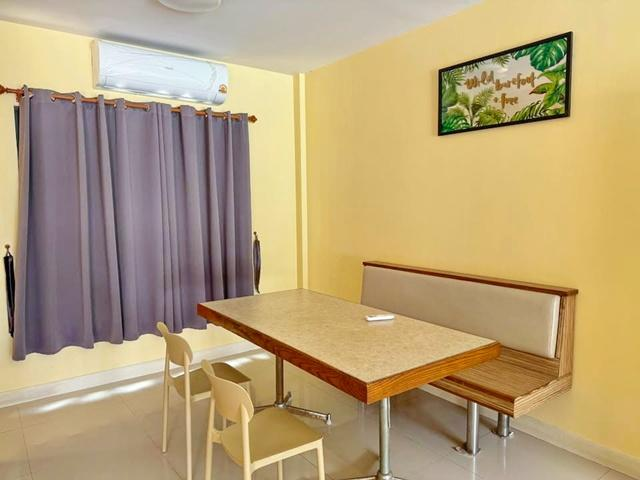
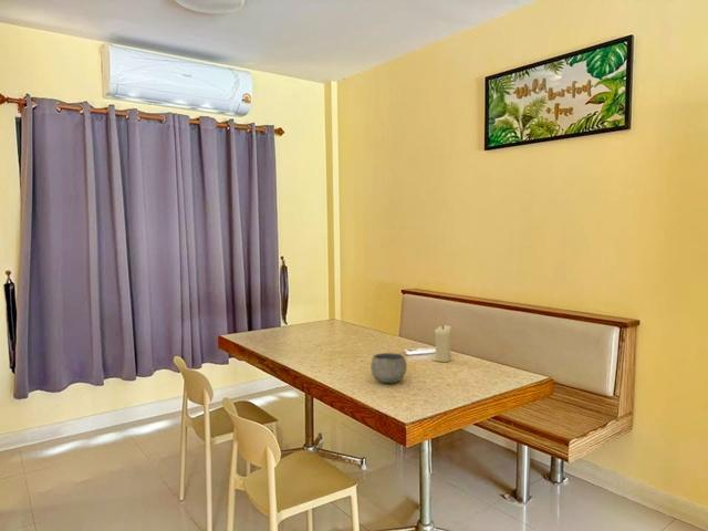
+ bowl (388, 368)
+ candle (441, 342)
